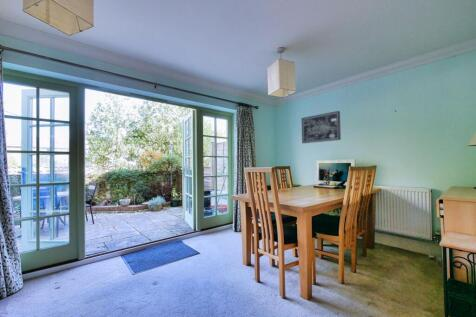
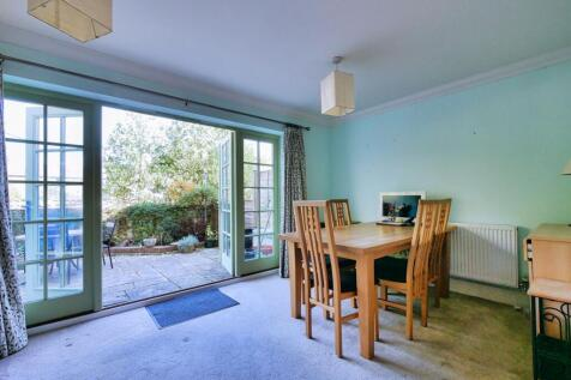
- wall art (319, 128)
